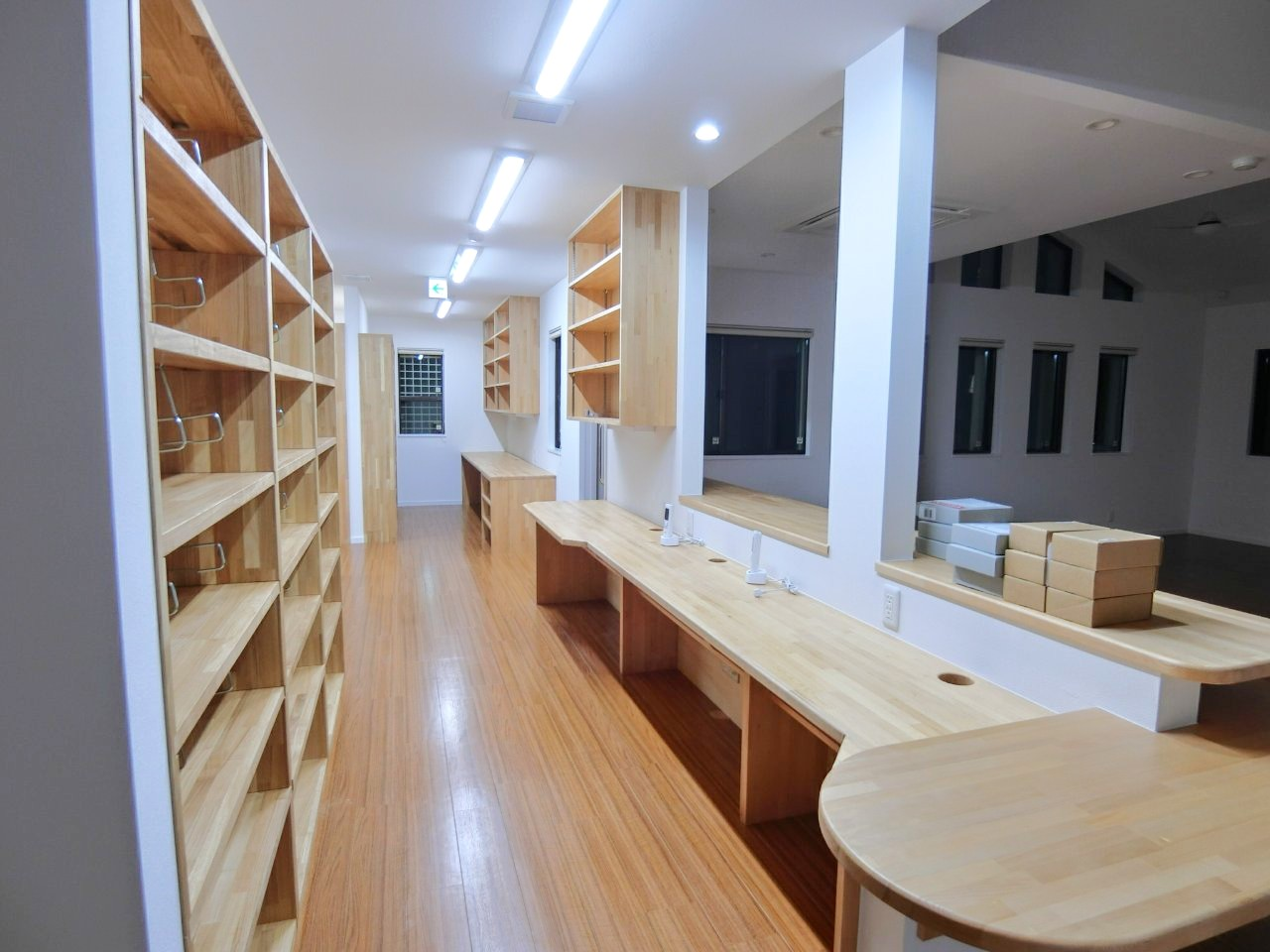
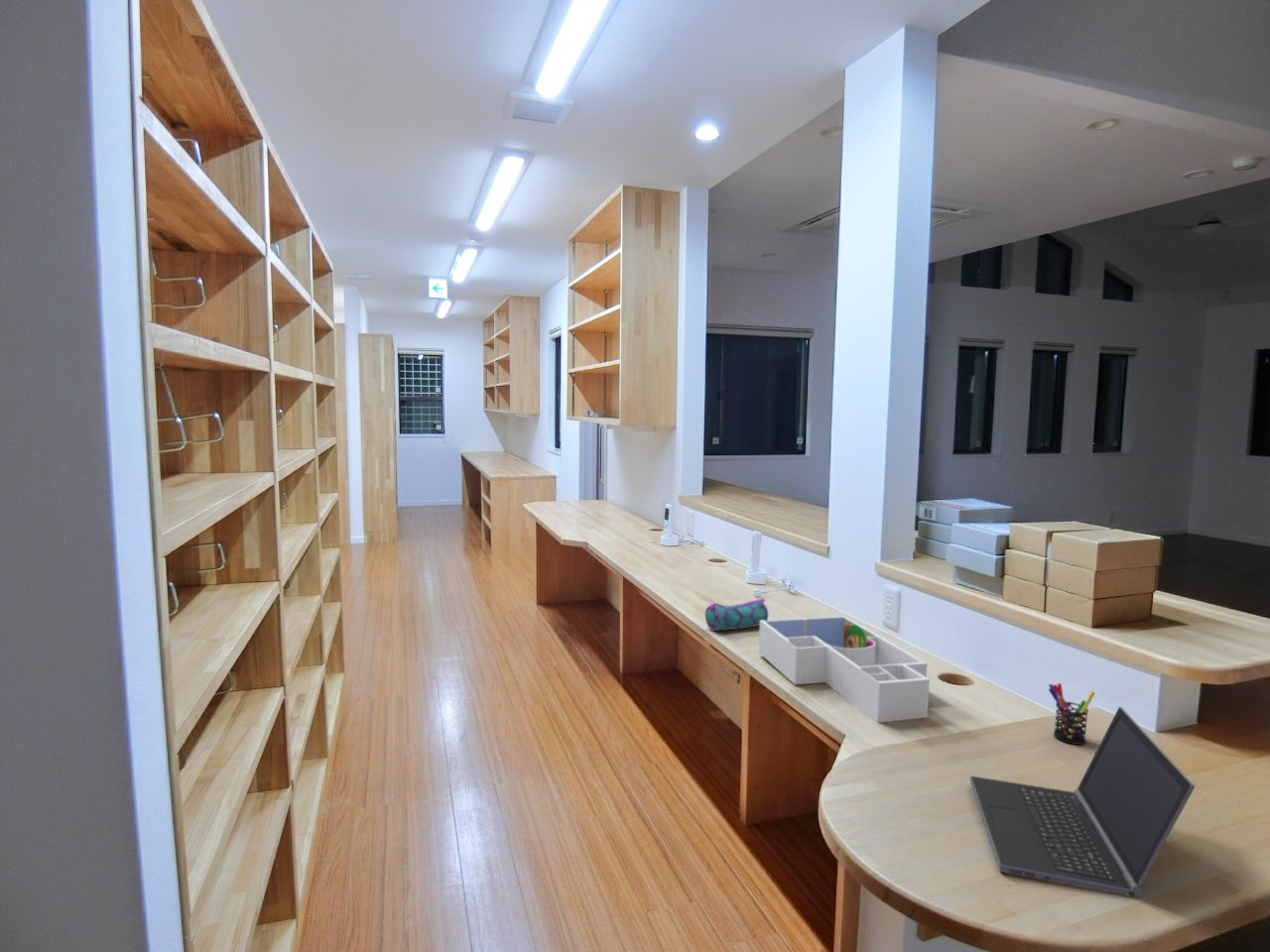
+ laptop computer (1064, 790)
+ pen holder (1072, 712)
+ desk organizer (843, 663)
+ pencil case (736, 614)
